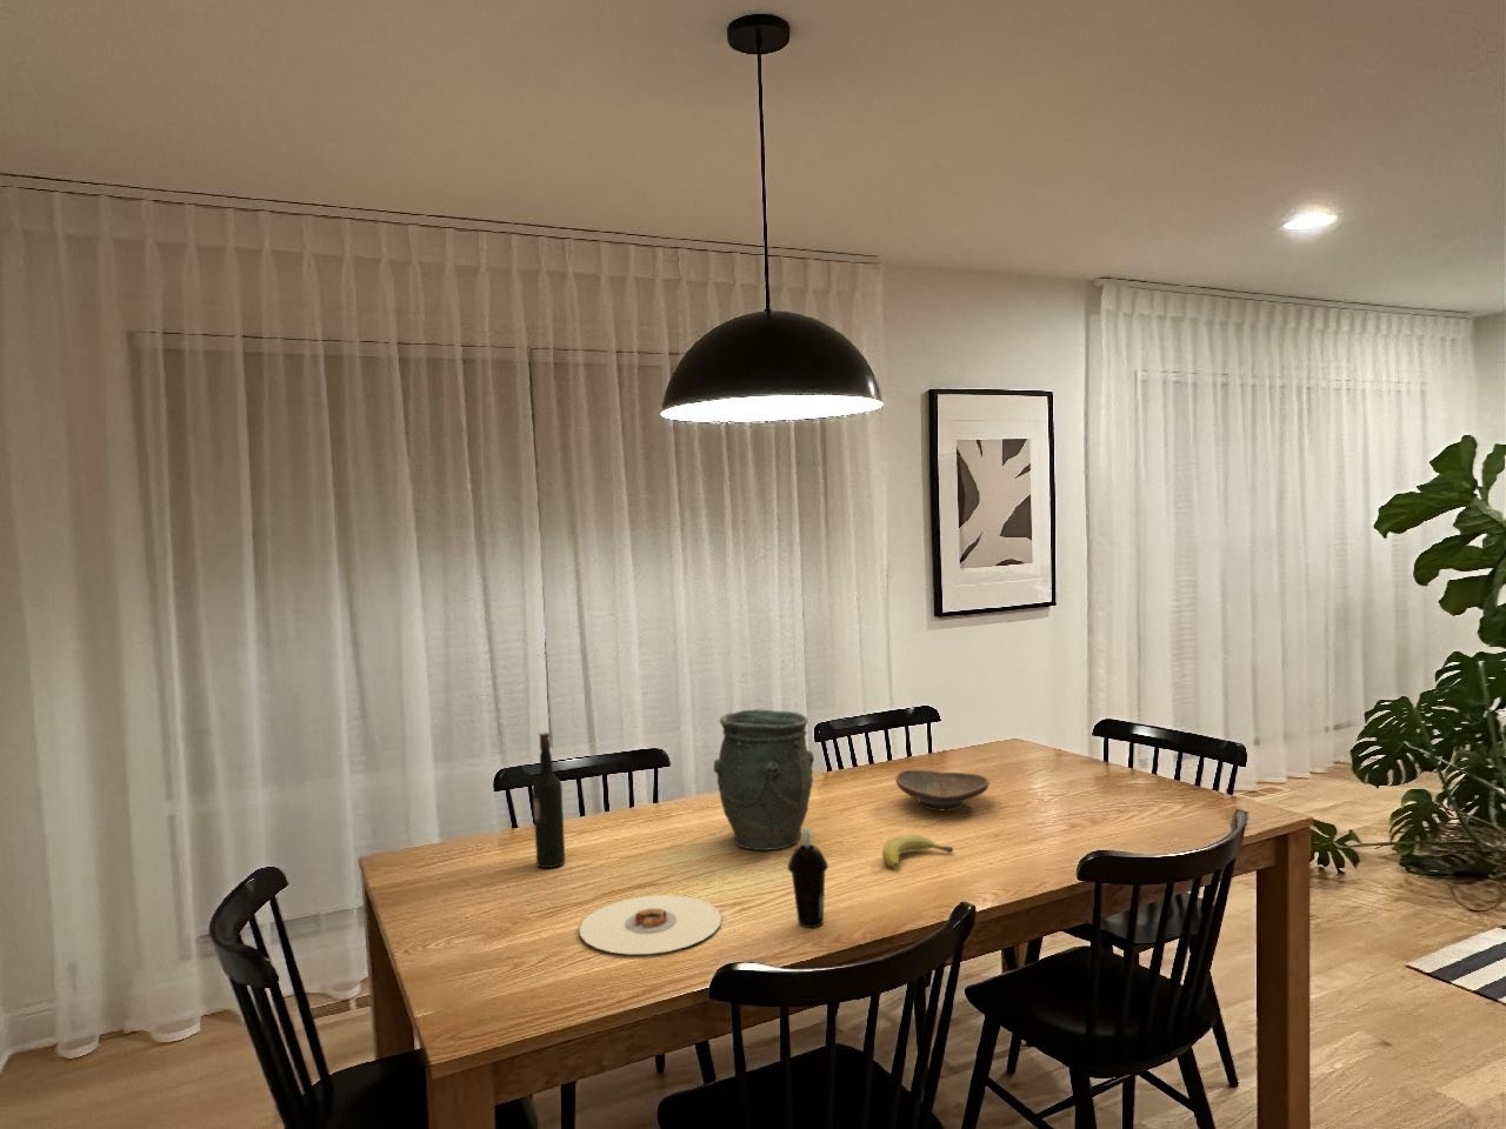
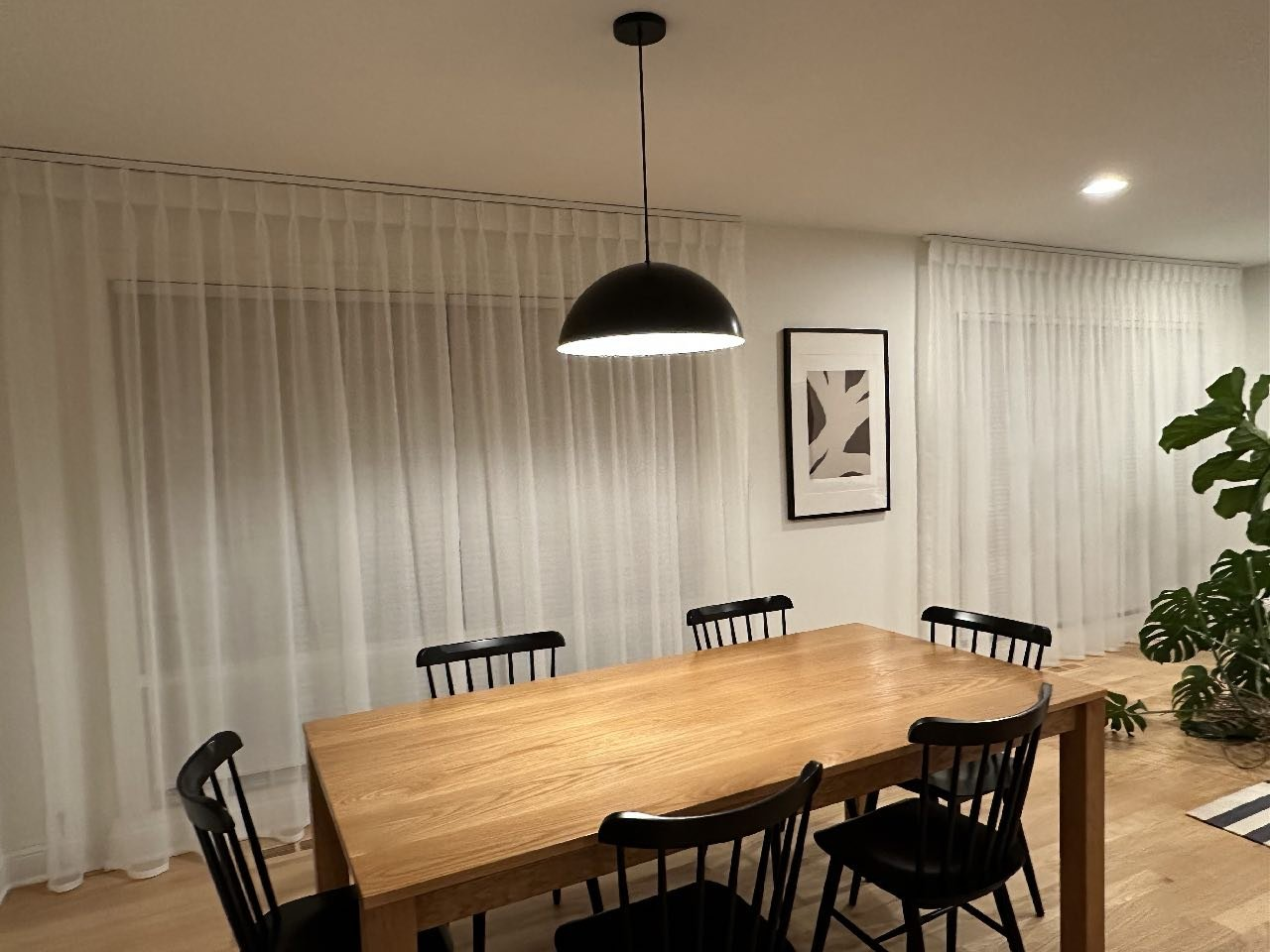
- decorative bowl (943, 790)
- wine bottle (547, 798)
- cup (808, 875)
- vase (764, 777)
- plate (651, 917)
- fruit (911, 848)
